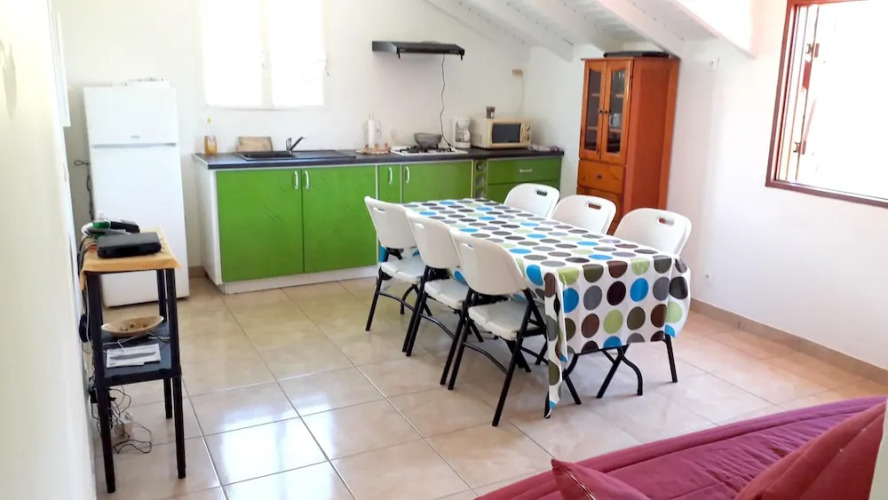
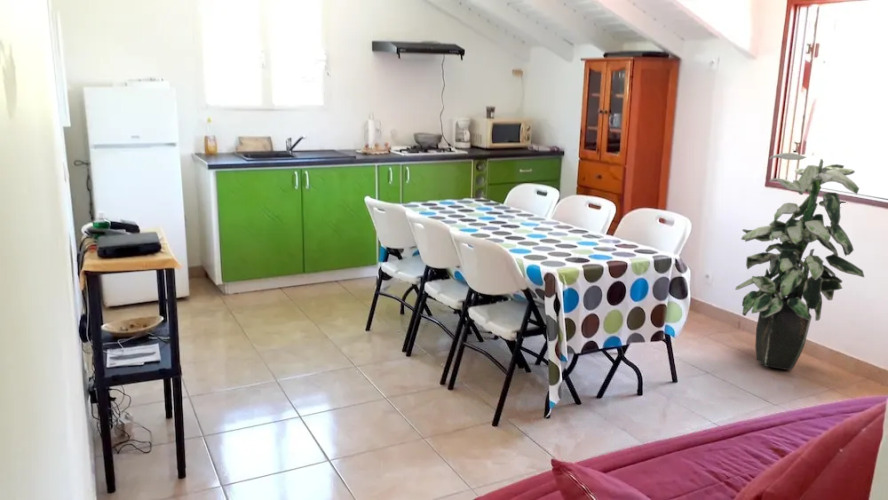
+ indoor plant (791, 261)
